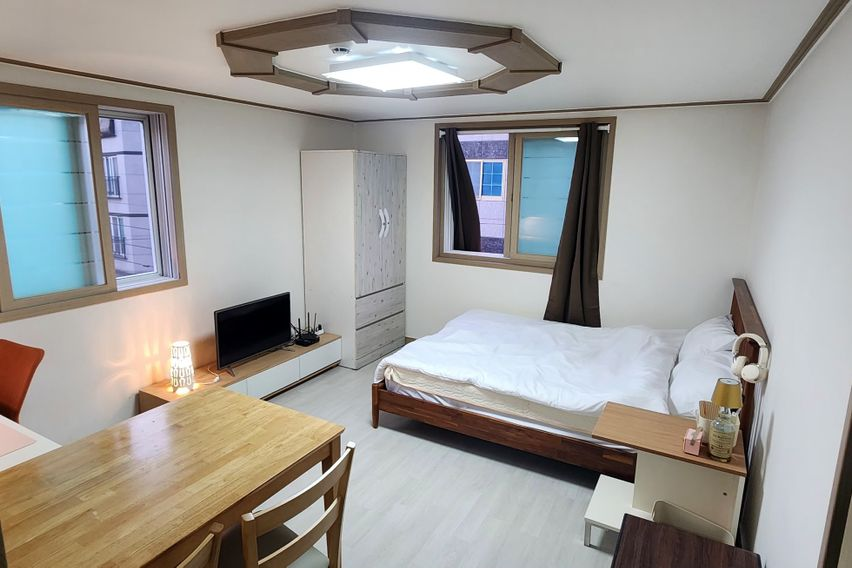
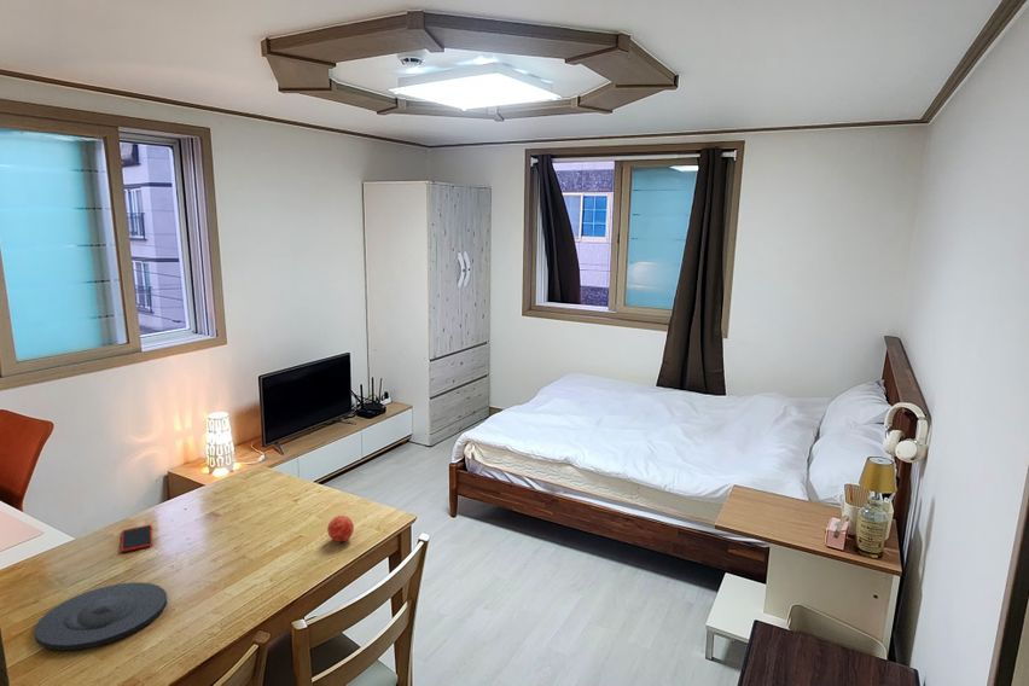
+ smartphone (136, 537)
+ plate (103, 610)
+ apple (341, 528)
